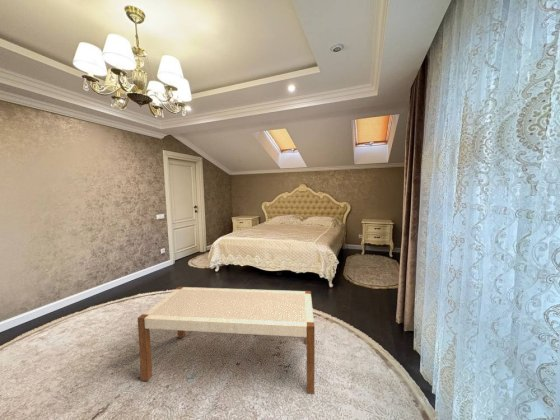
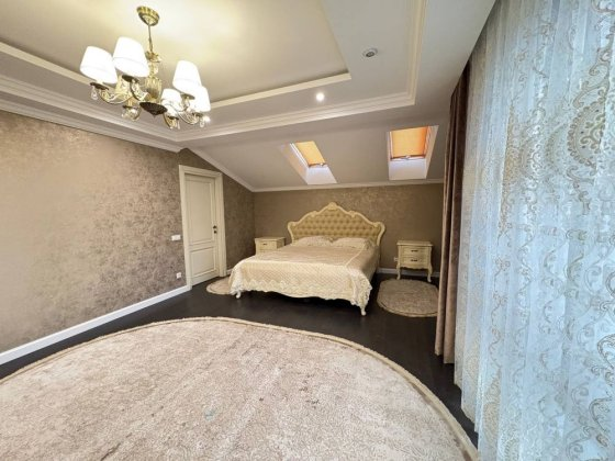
- bench (234, 331)
